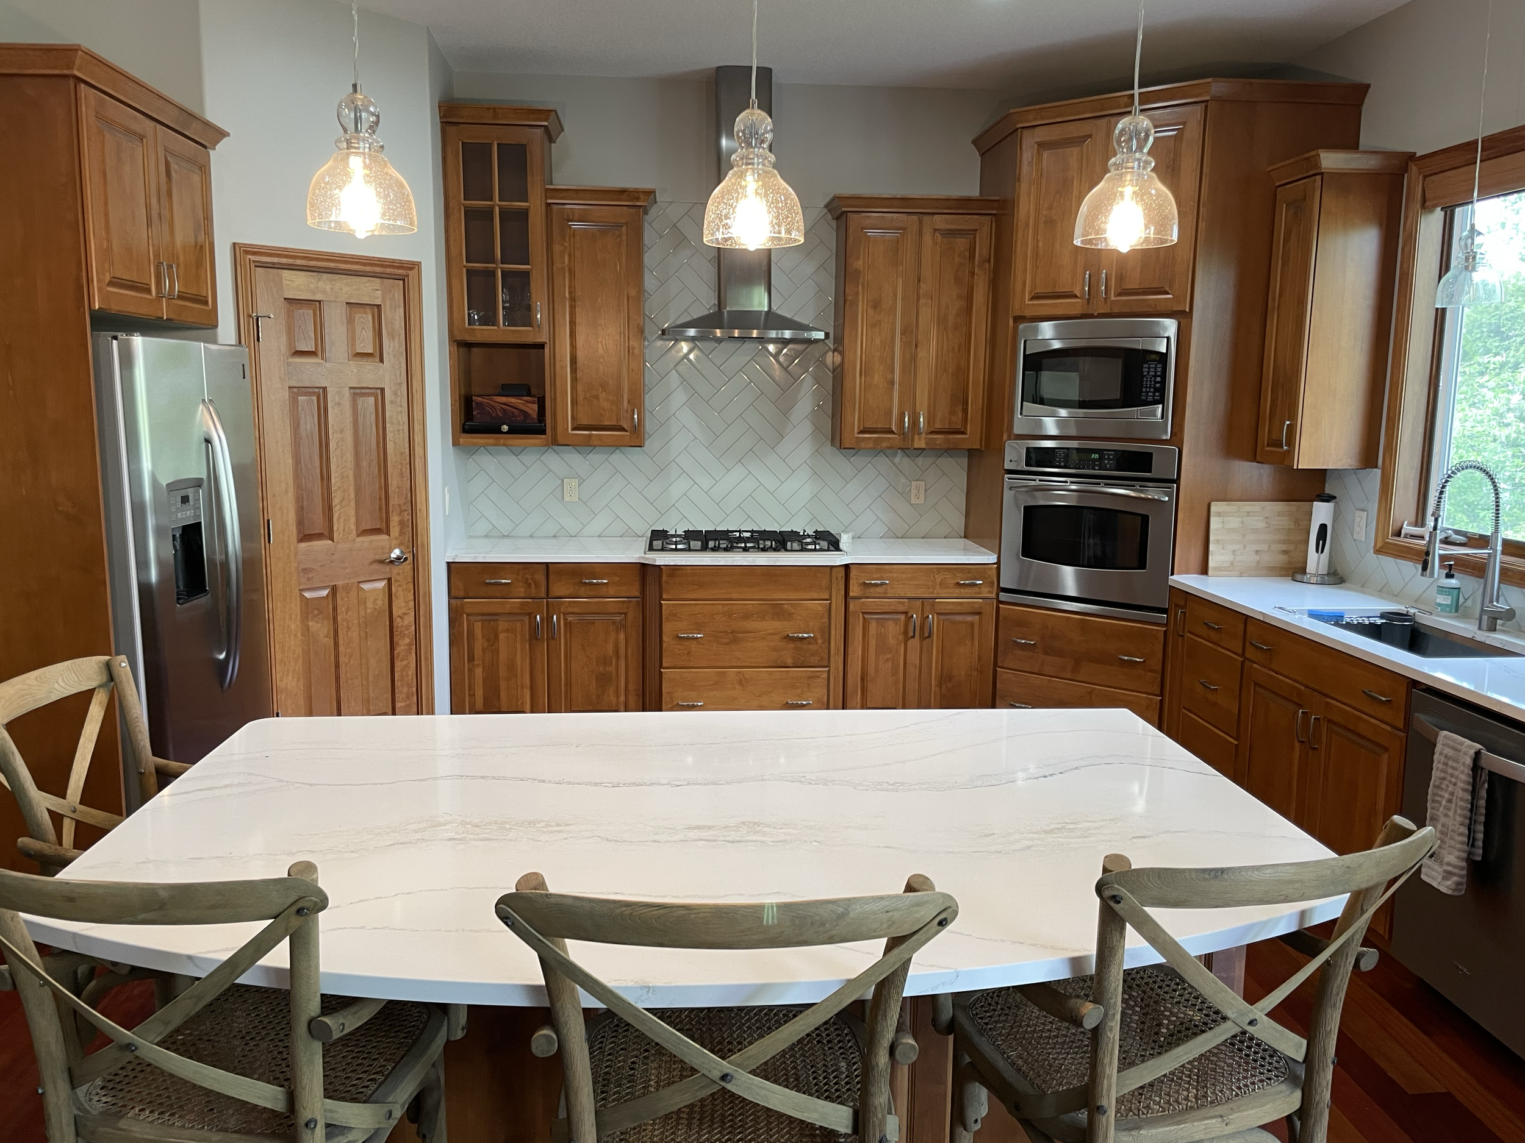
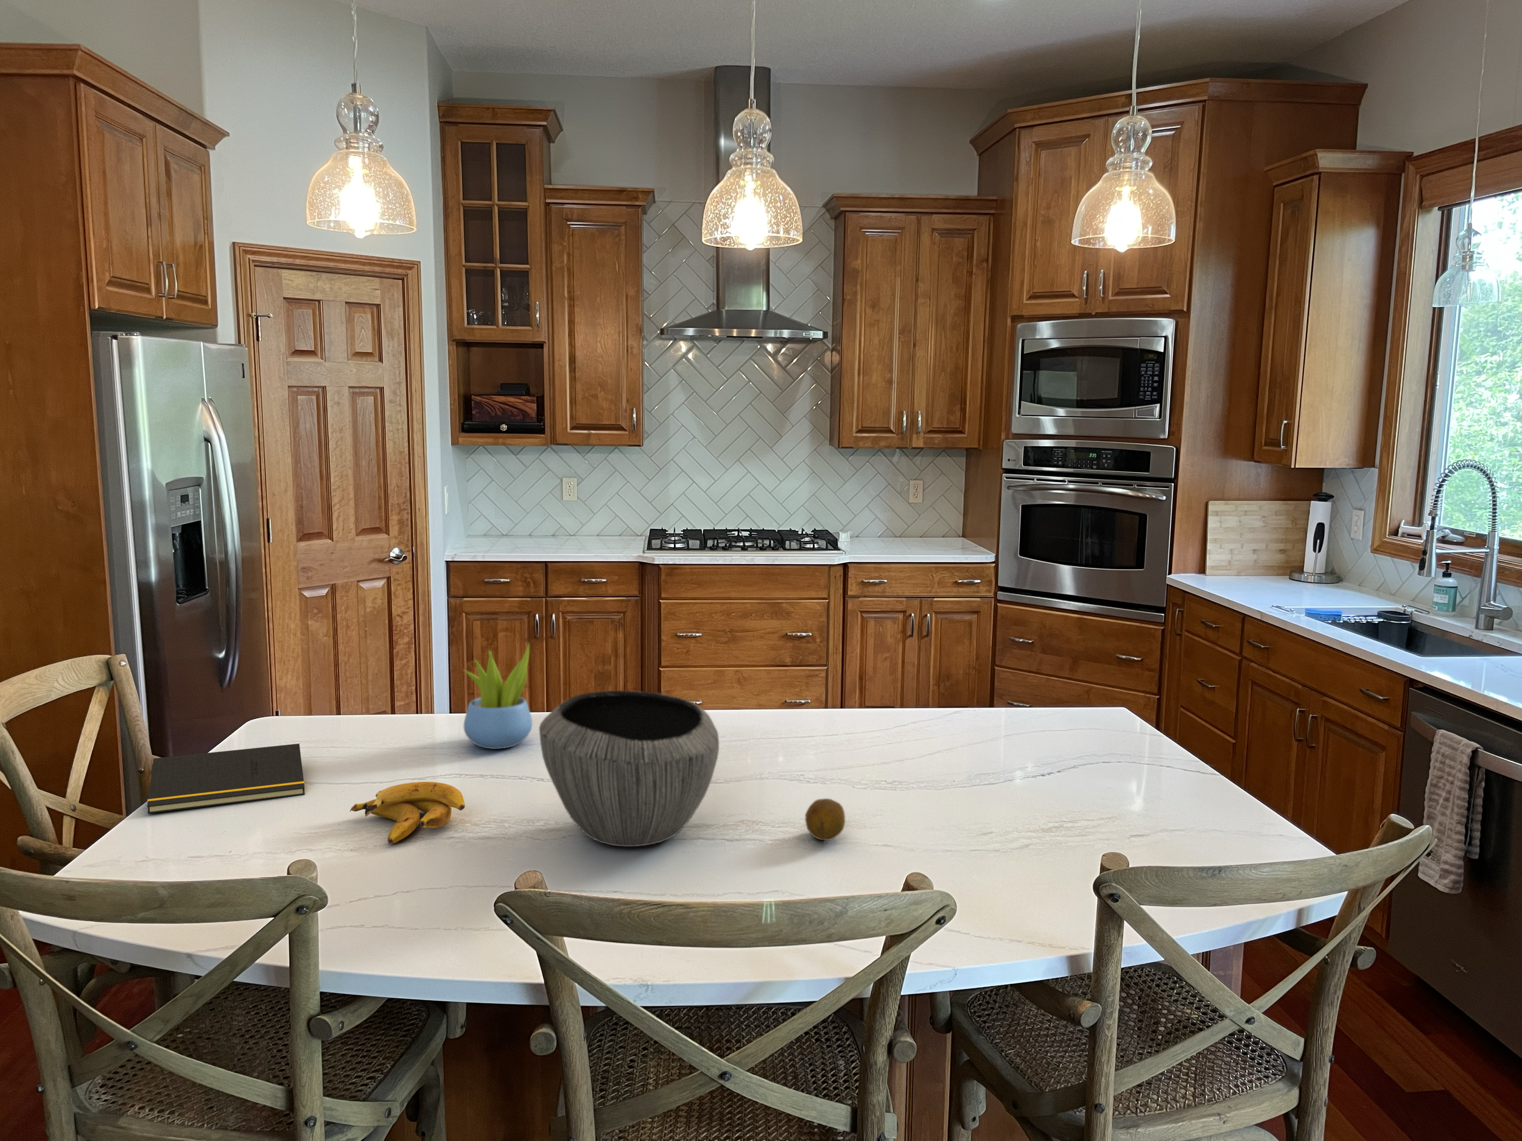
+ bowl (630, 771)
+ fruit (825, 819)
+ banana (404, 808)
+ notepad (228, 775)
+ succulent plant (499, 694)
